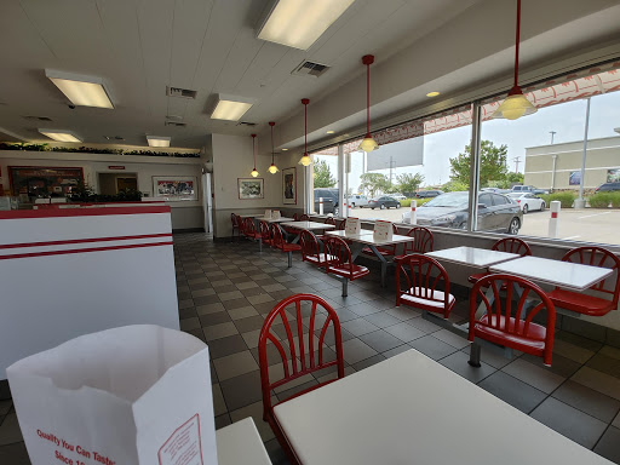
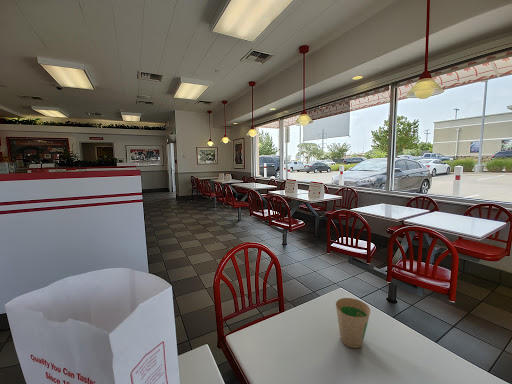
+ paper cup (352, 323)
